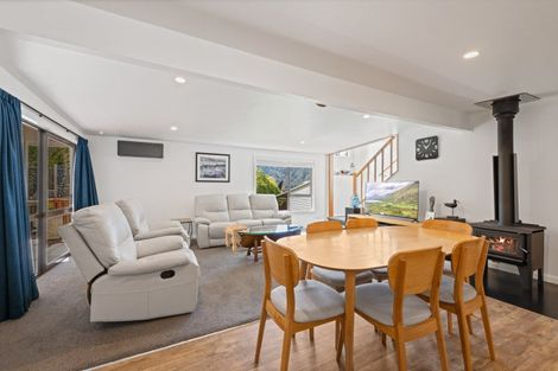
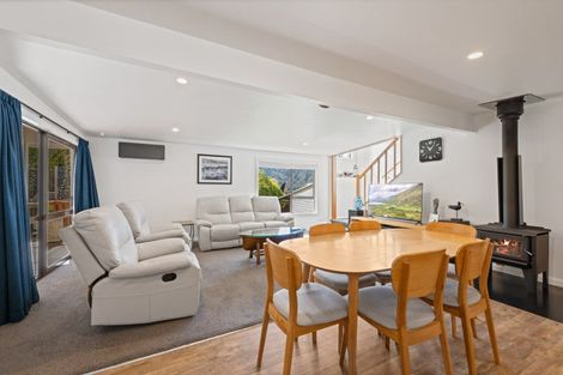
- side table (237, 237)
